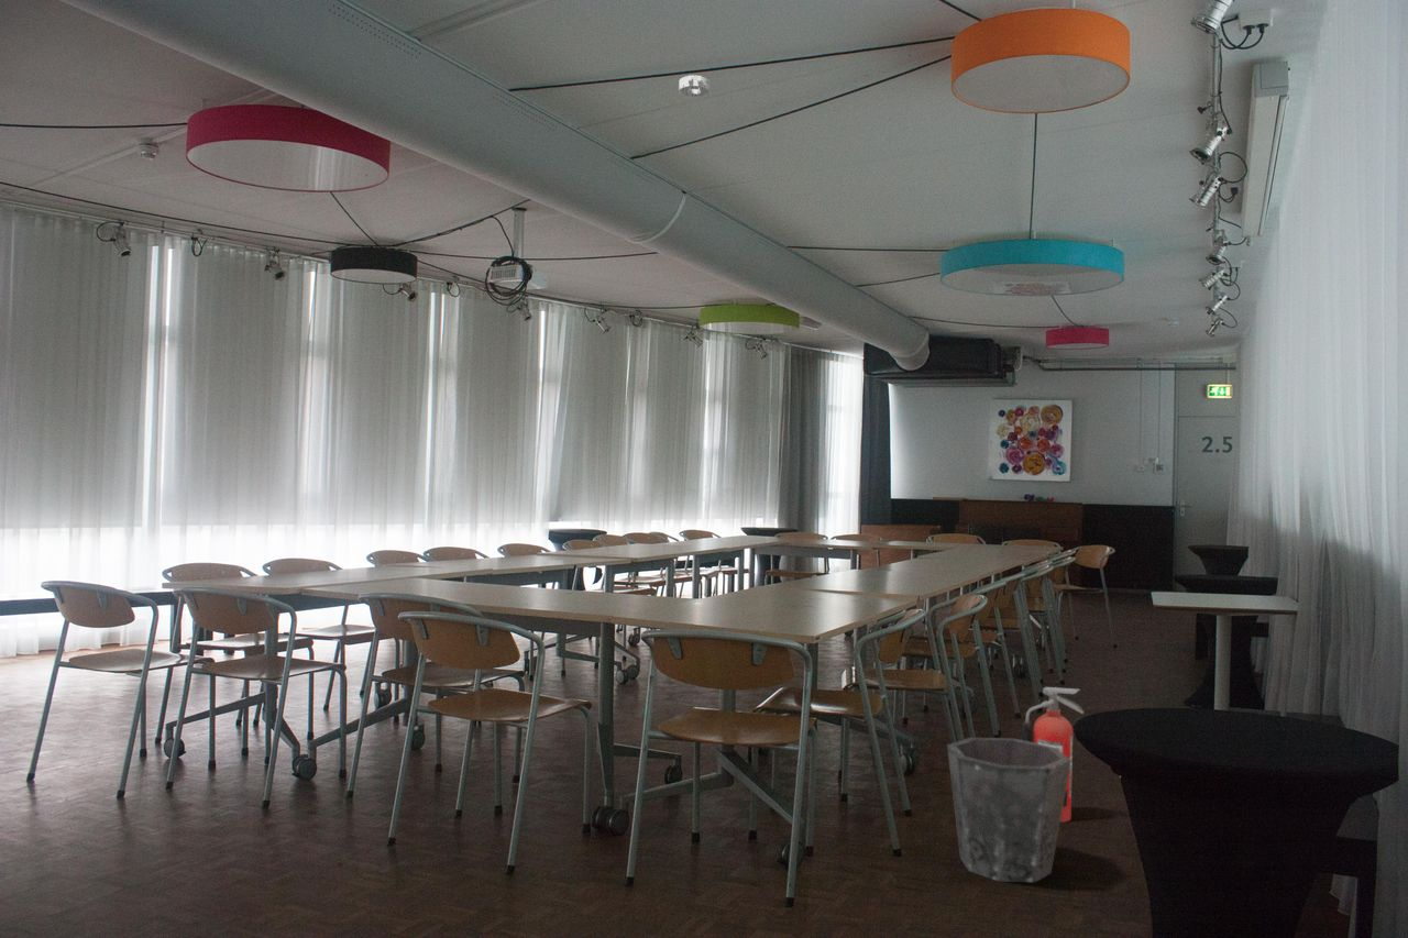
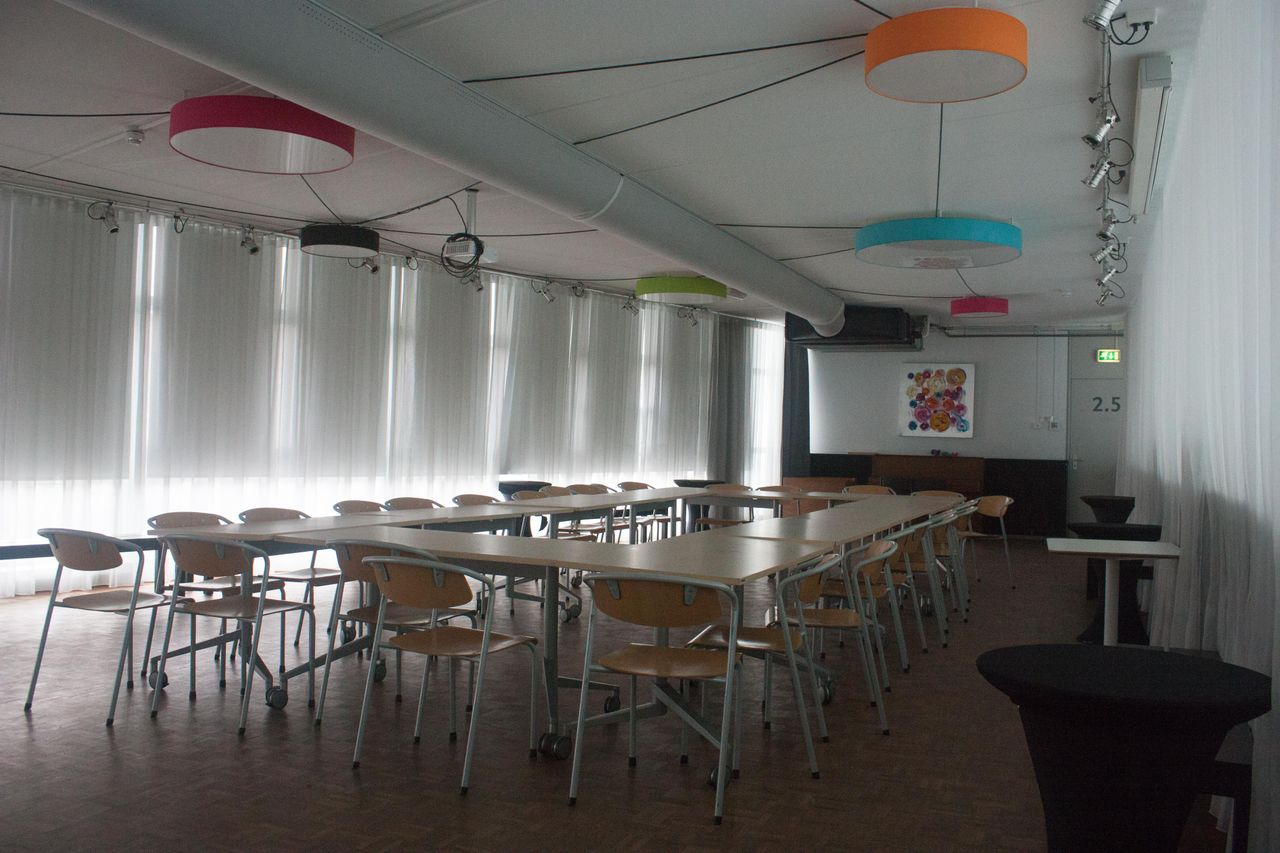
- smoke detector (694, 85)
- waste bin (1005, 808)
- fire extinguisher (1049, 746)
